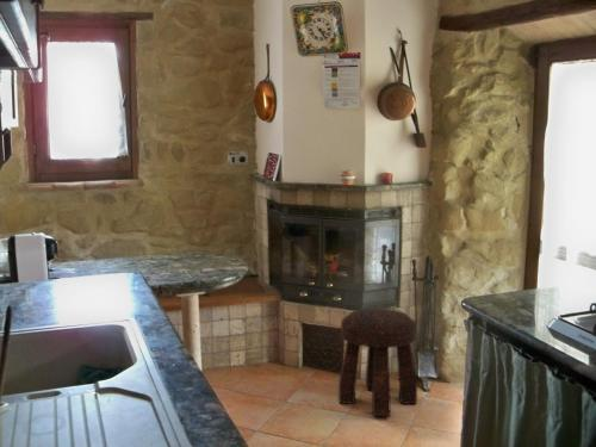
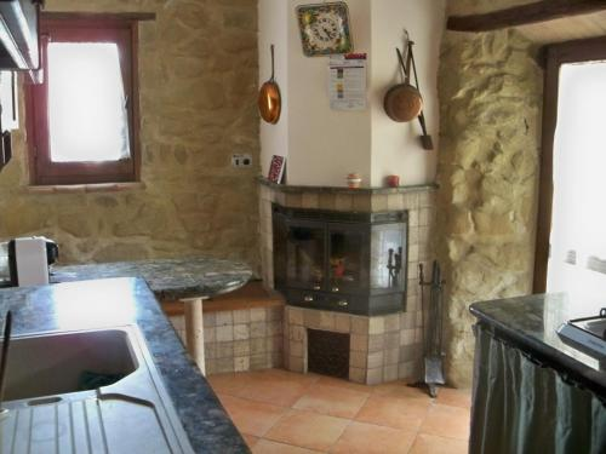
- stool (378, 356)
